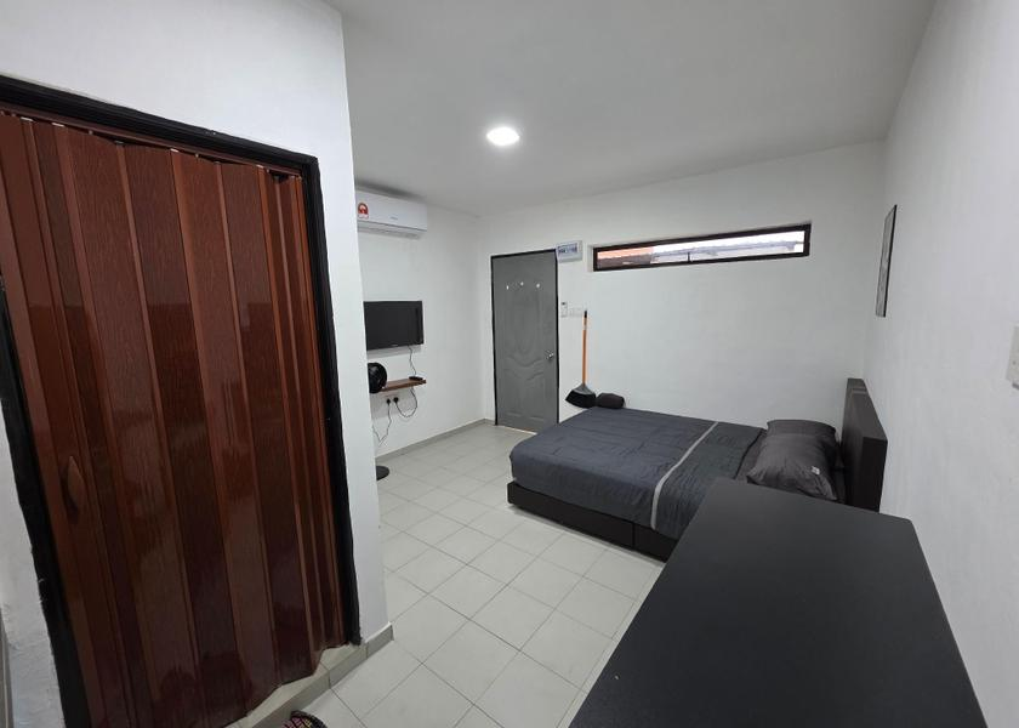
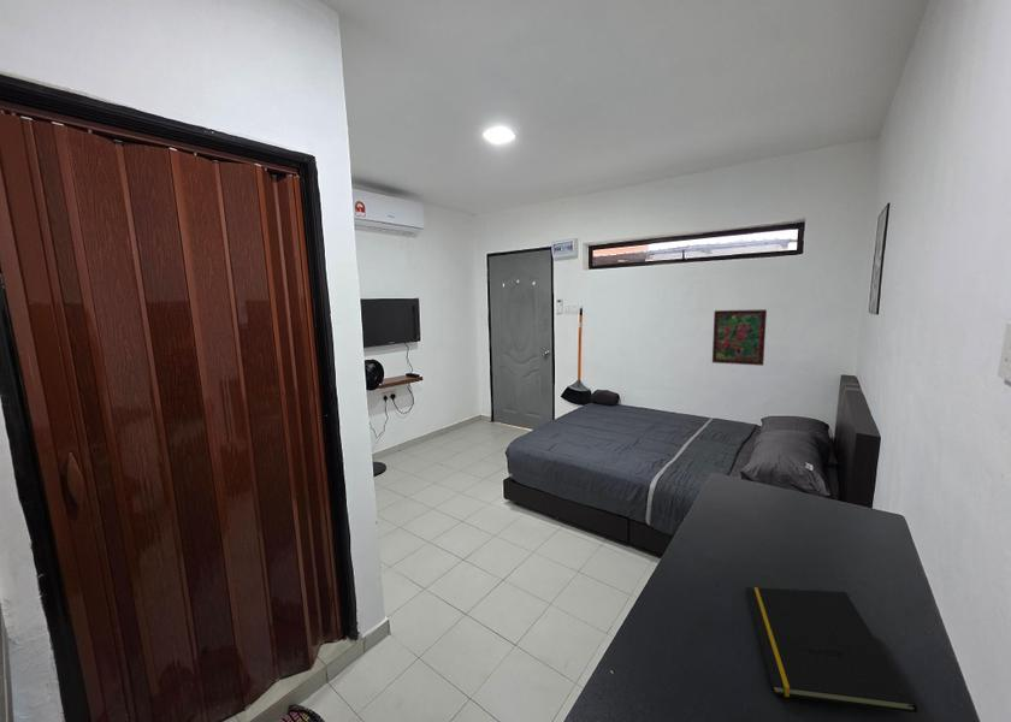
+ notepad (814, 637)
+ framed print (738, 337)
